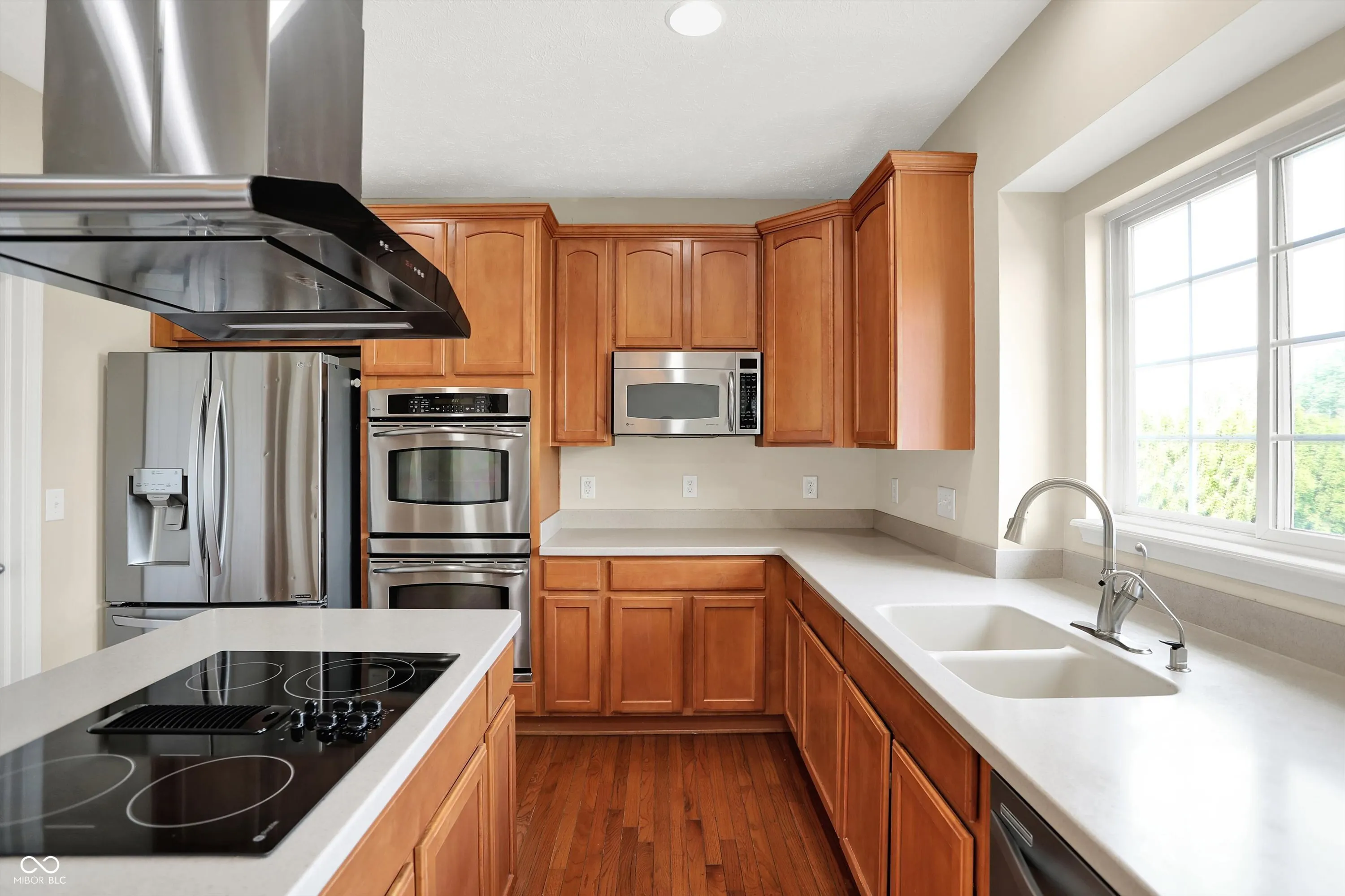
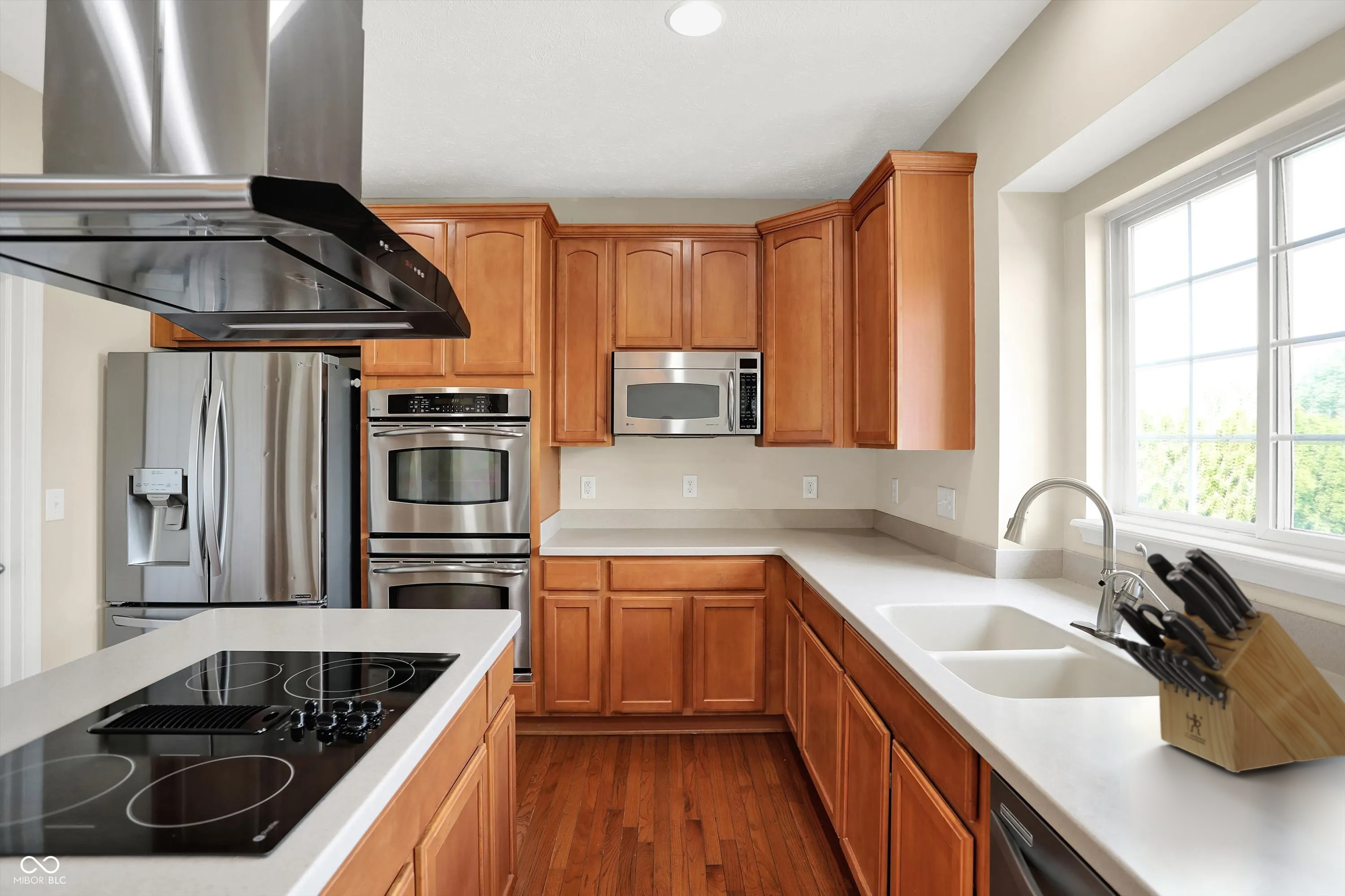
+ knife block (1237, 647)
